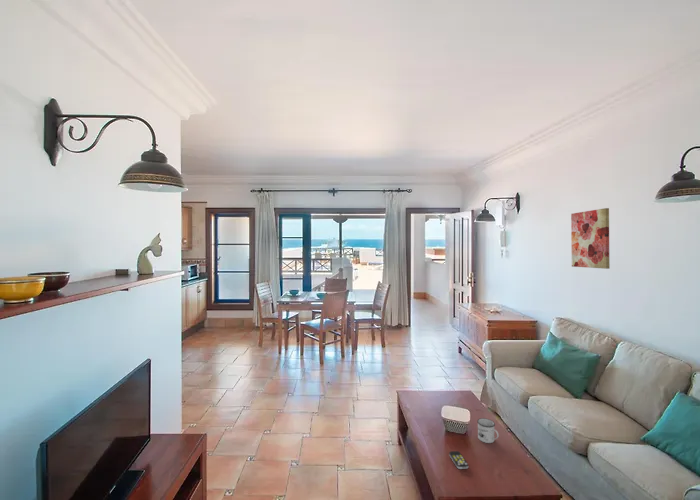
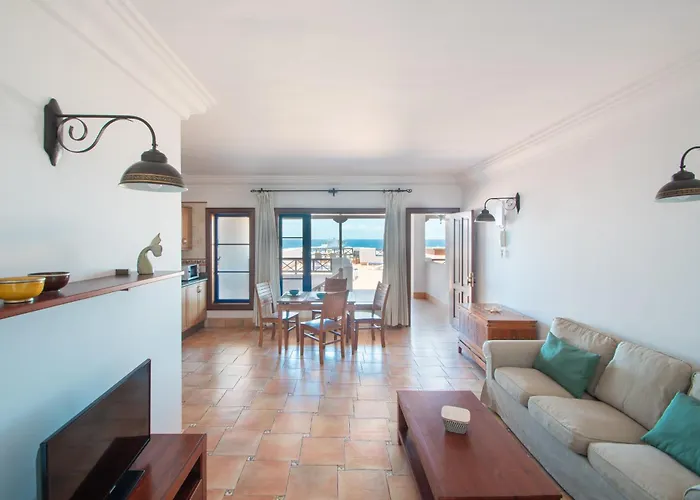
- remote control (458, 459)
- mug (488, 431)
- wall art (589, 239)
